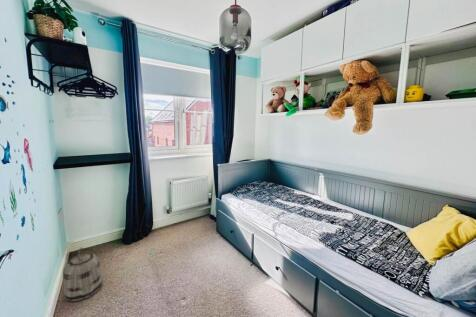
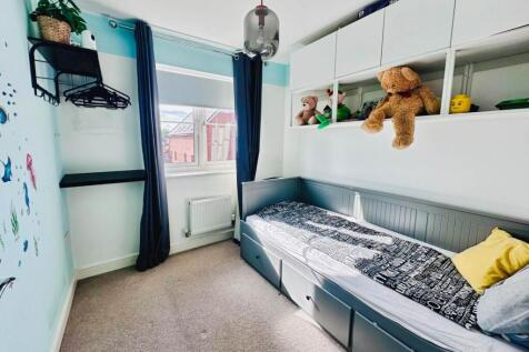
- basket (82, 269)
